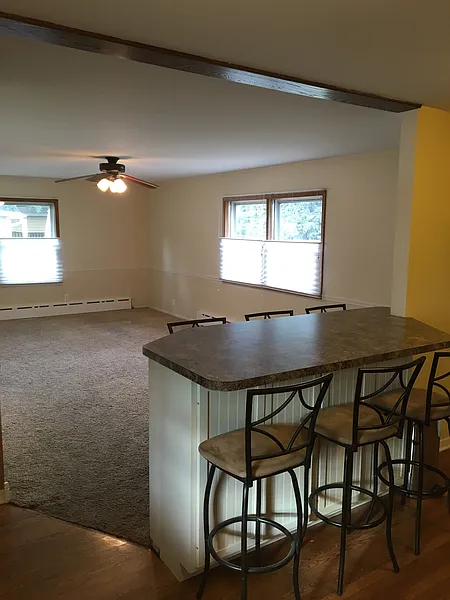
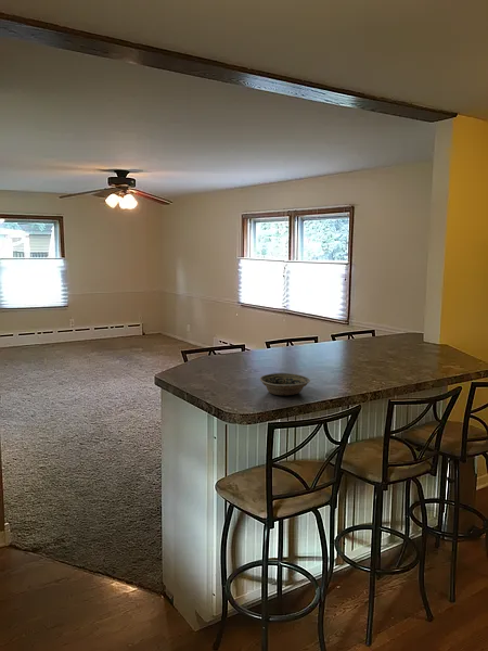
+ bowl (284, 385)
